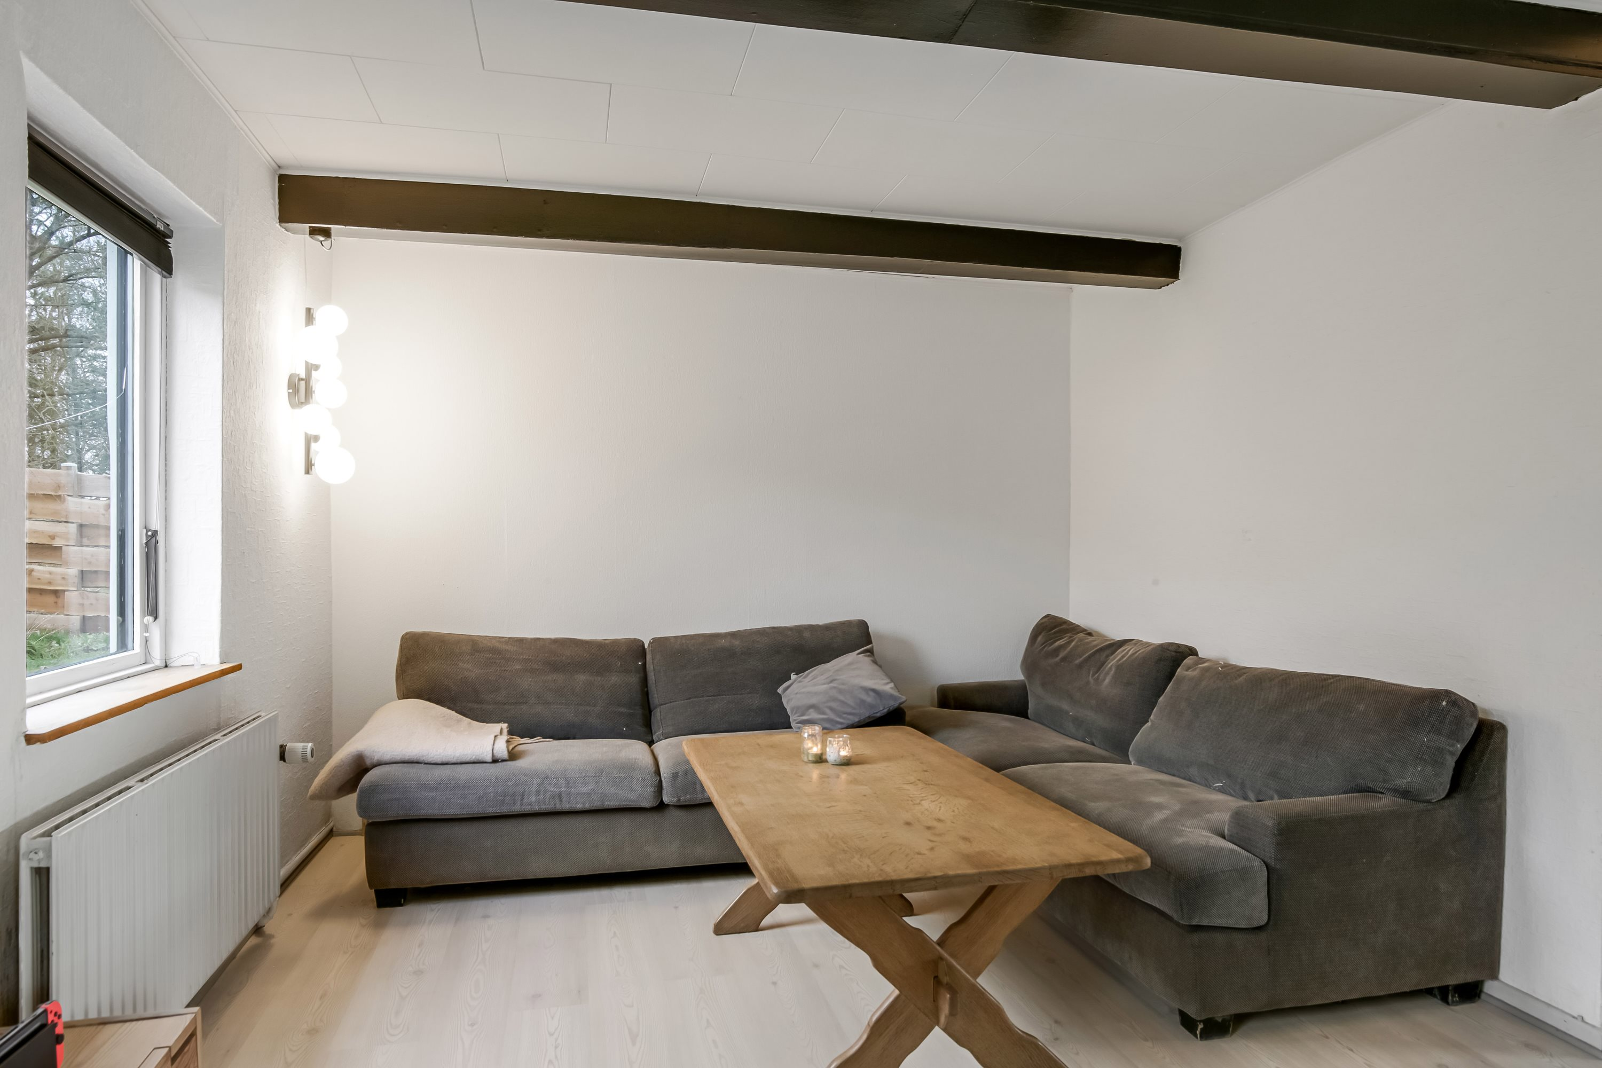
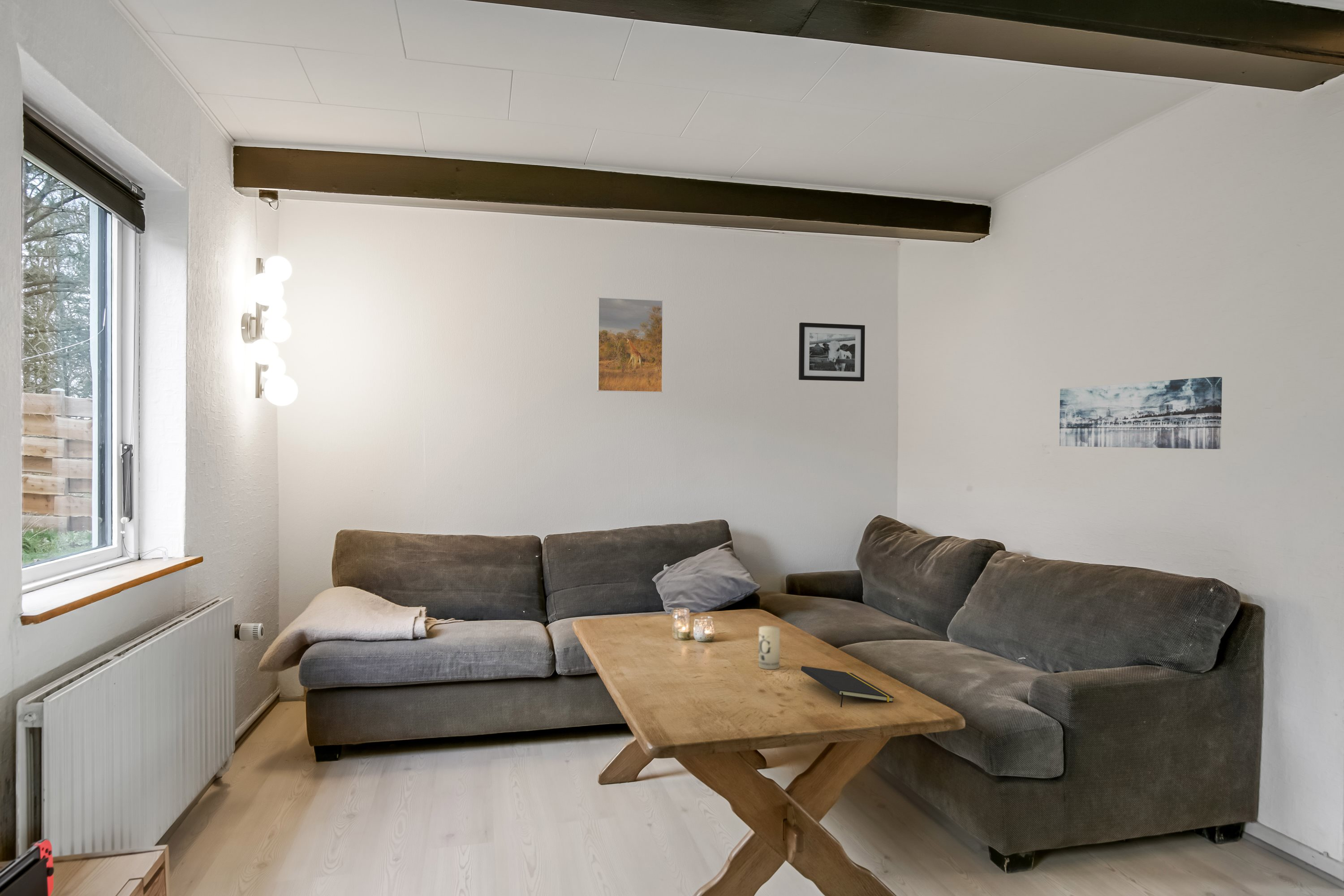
+ wall art (1131, 415)
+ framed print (630, 345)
+ candle (769, 647)
+ picture frame (832, 352)
+ notepad (845, 683)
